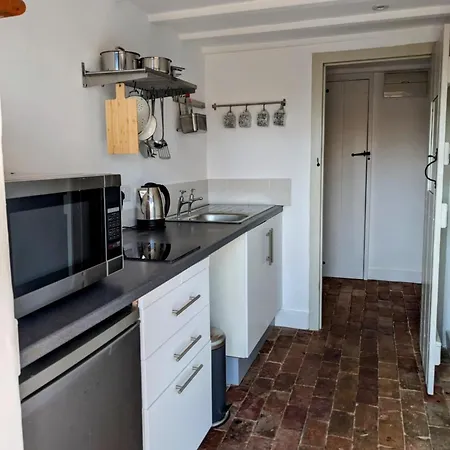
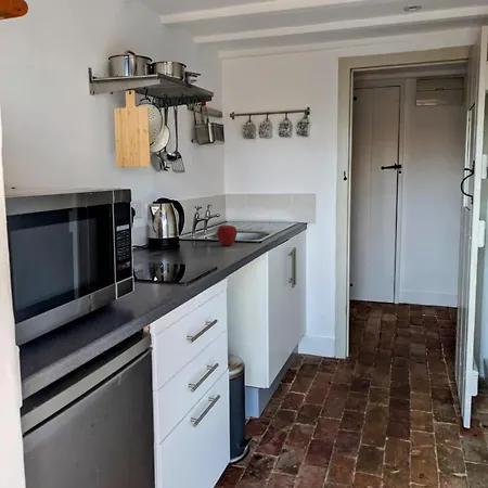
+ apple (227, 234)
